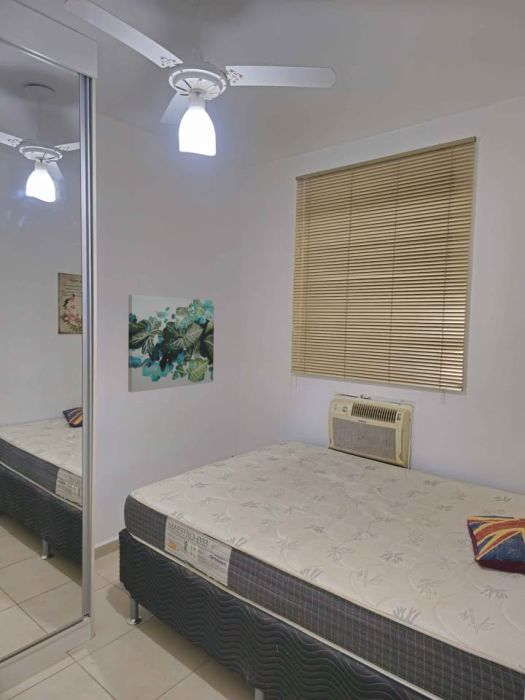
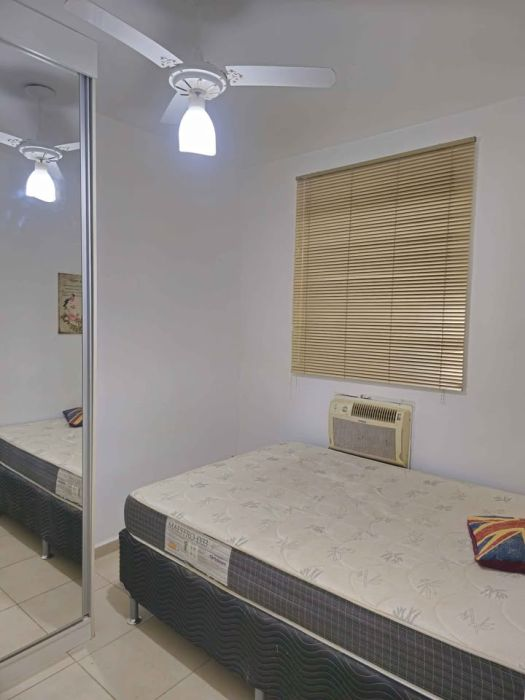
- wall art (174, 342)
